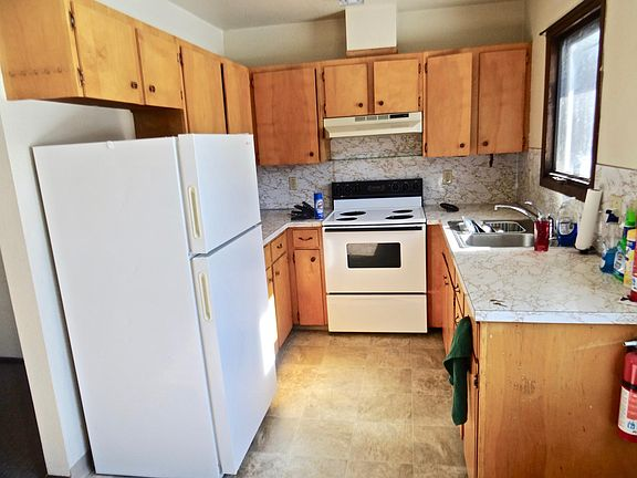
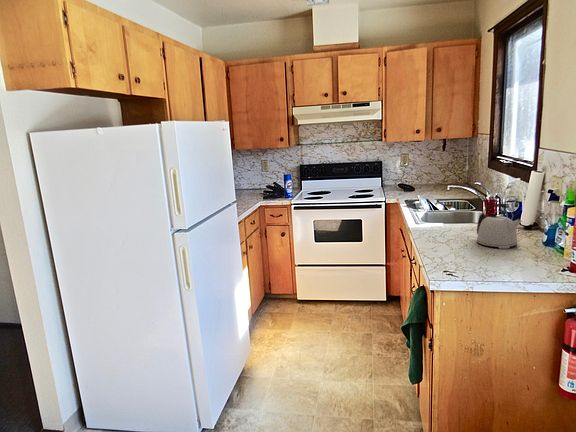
+ kettle (498, 223)
